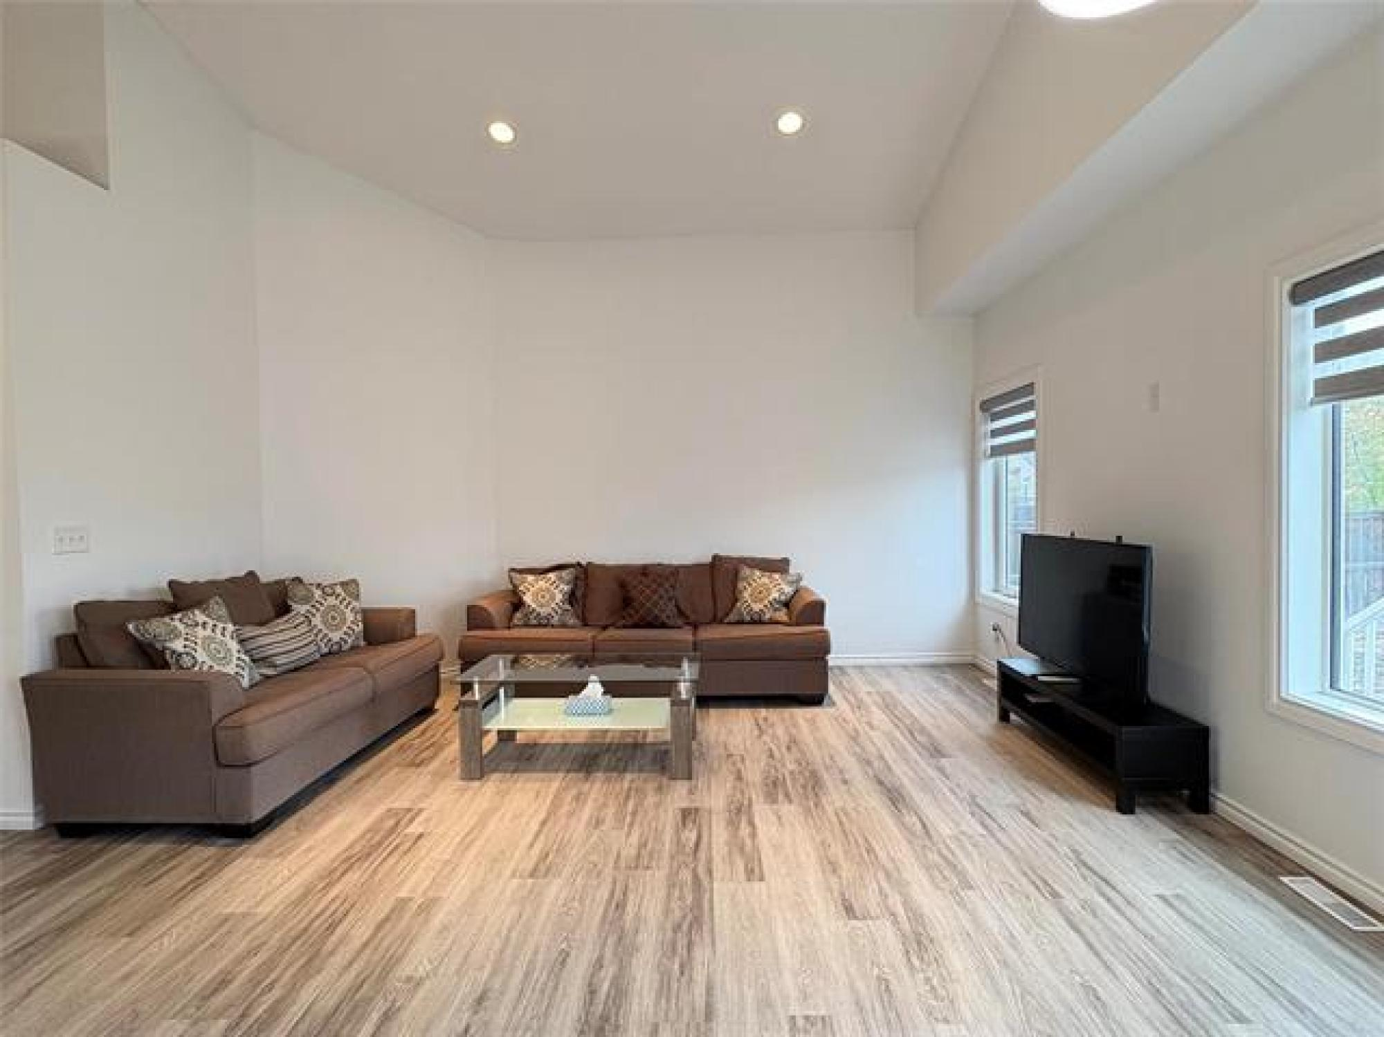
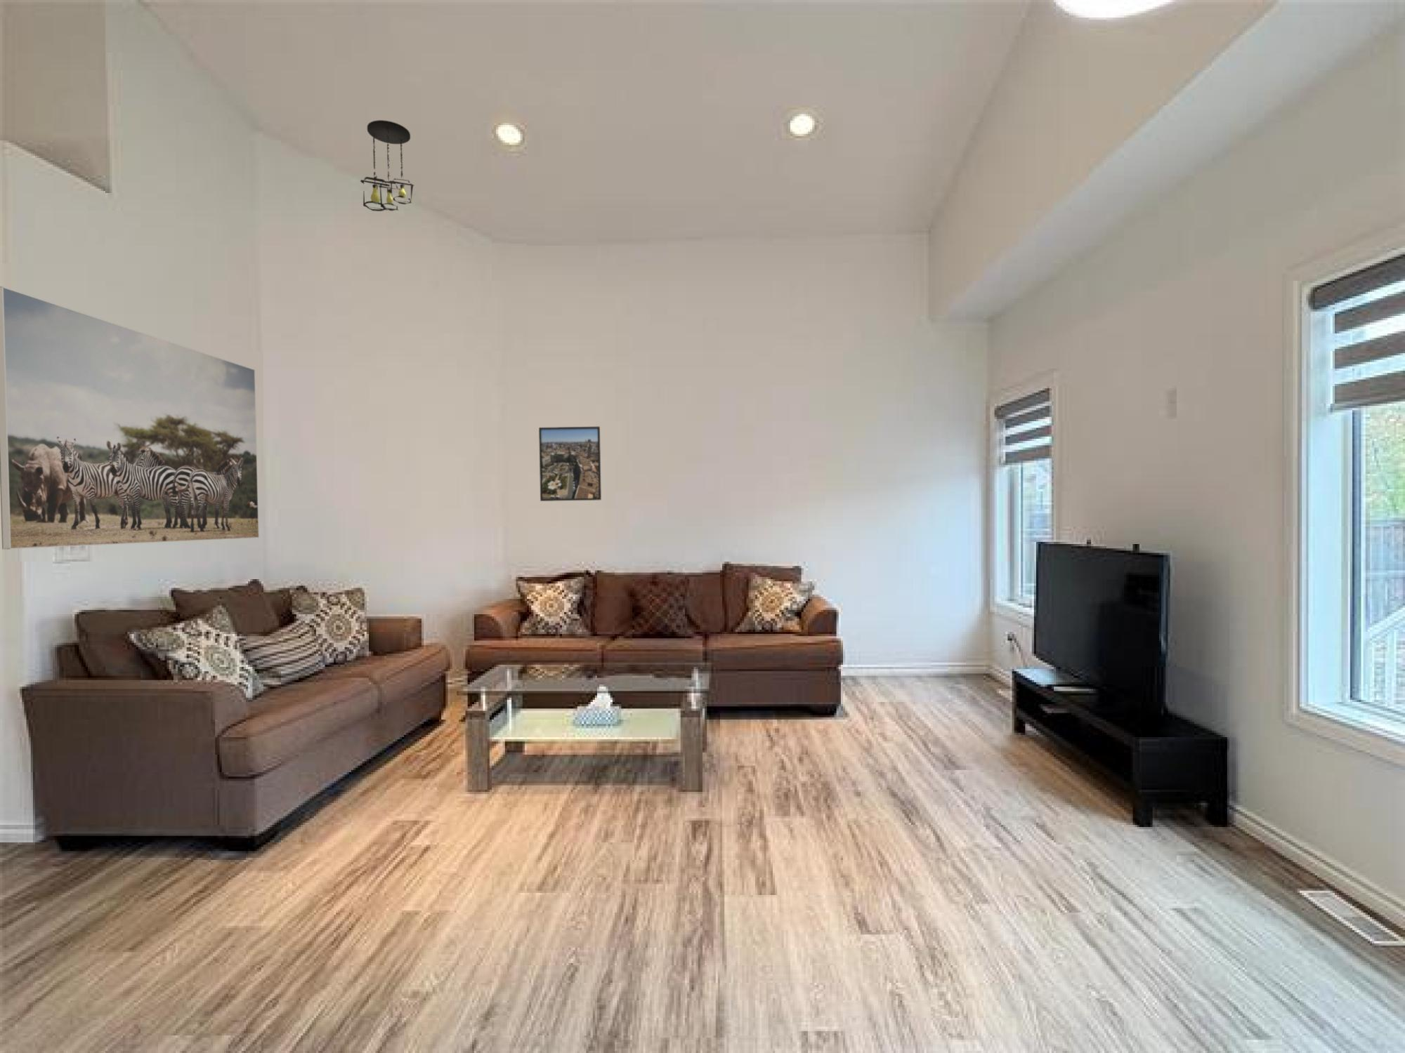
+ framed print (155, 439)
+ ceiling light fixture (388, 171)
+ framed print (570, 463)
